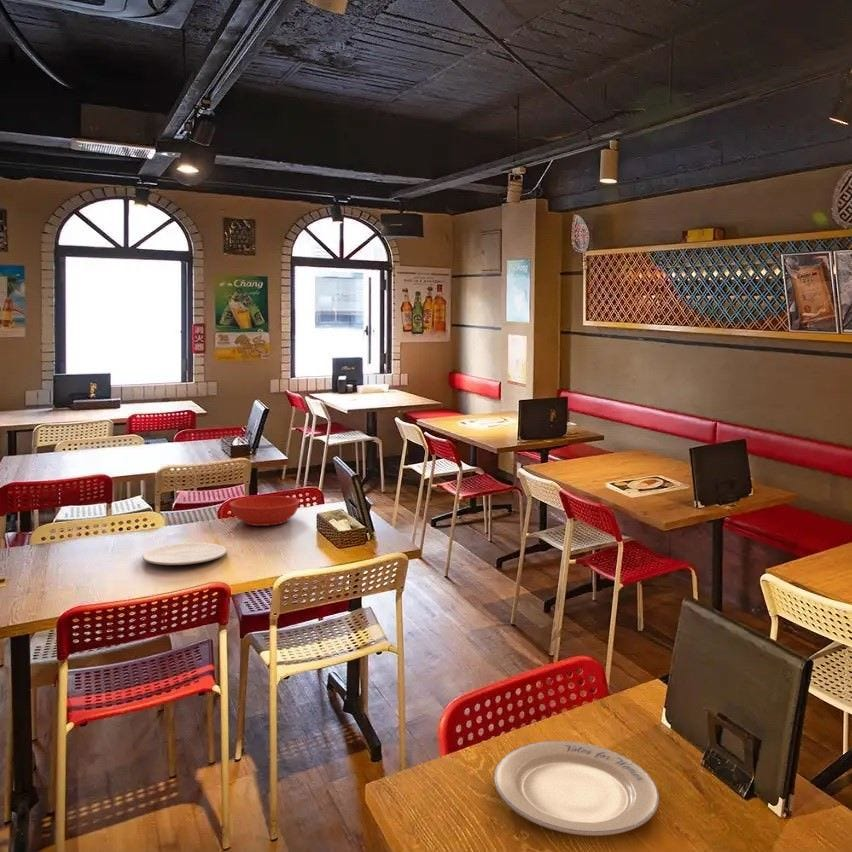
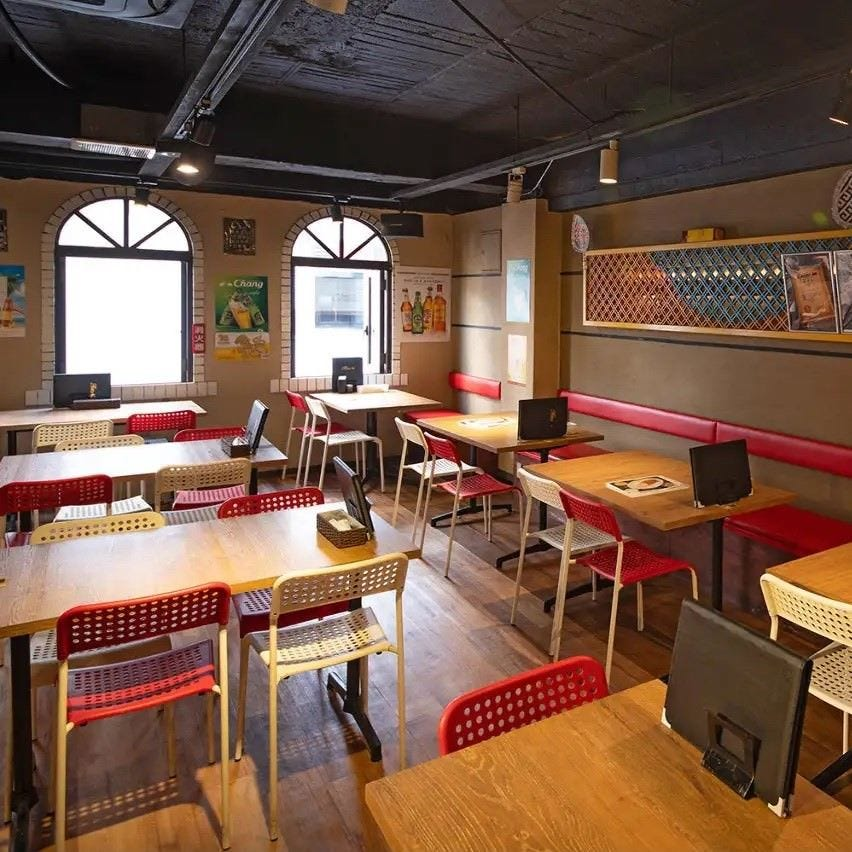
- plate (185, 554)
- chinaware (574, 787)
- bowl (265, 511)
